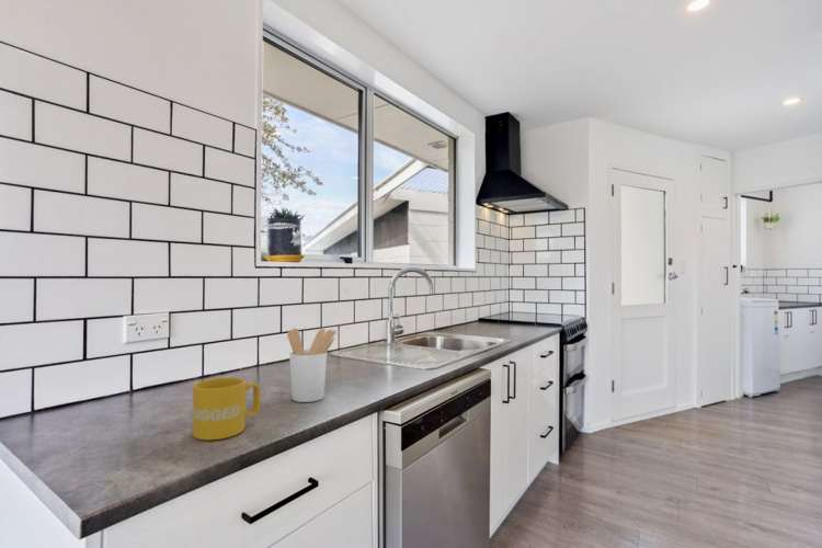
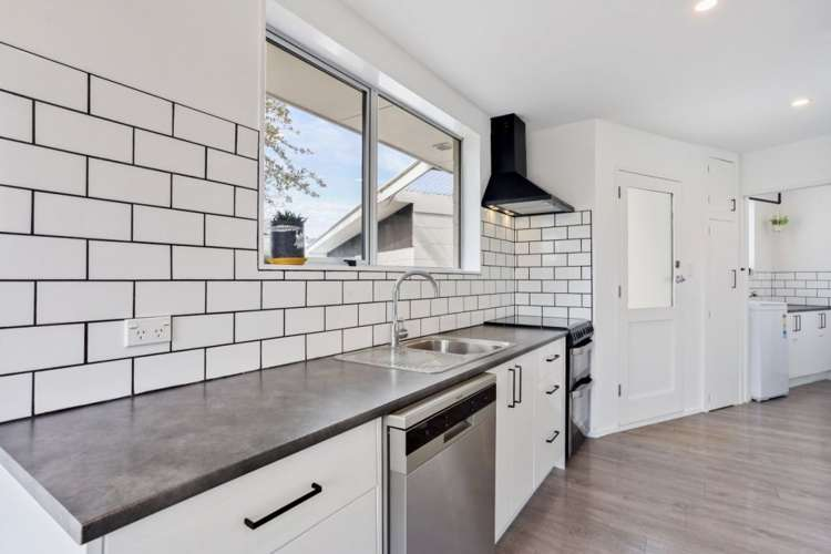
- utensil holder (313, 362)
- mug (228, 404)
